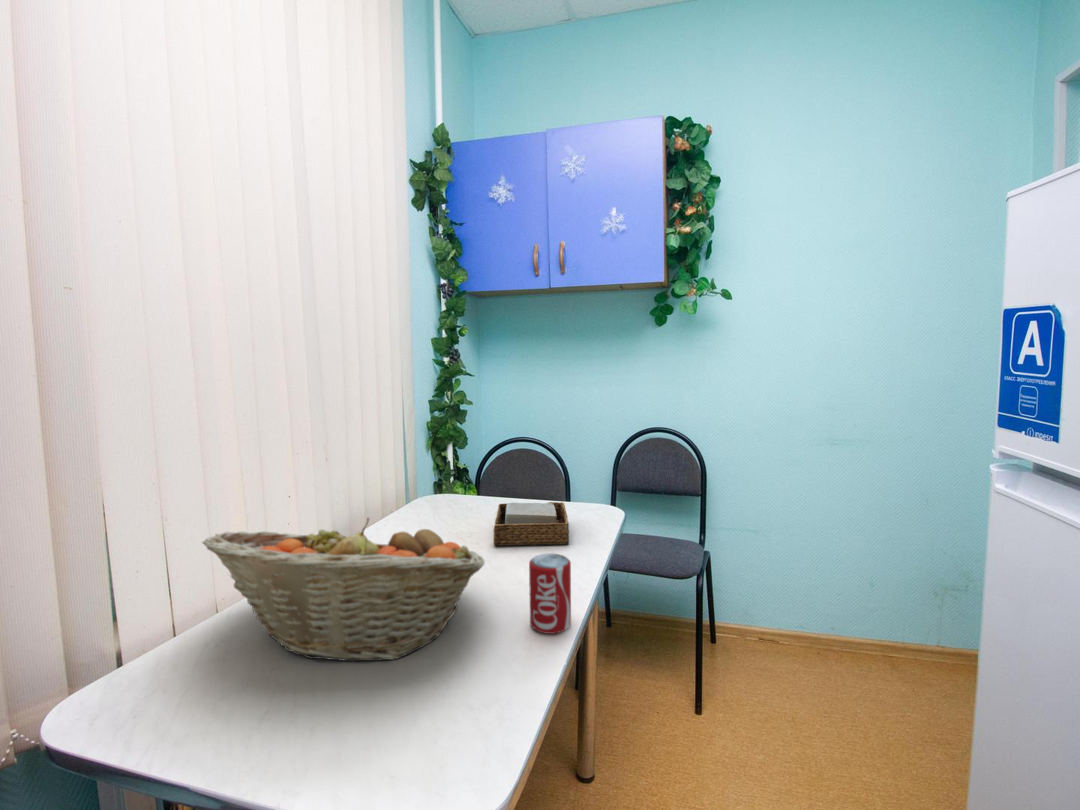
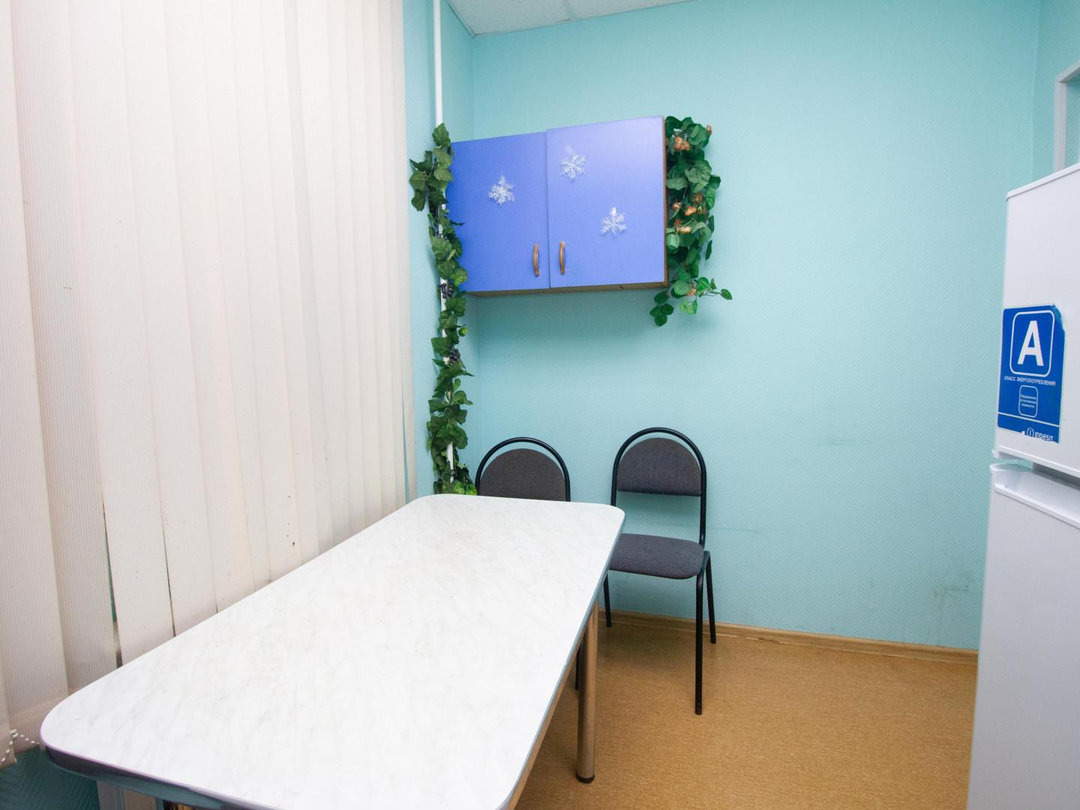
- beverage can (550, 592)
- fruit basket (350, 570)
- napkin holder (531, 519)
